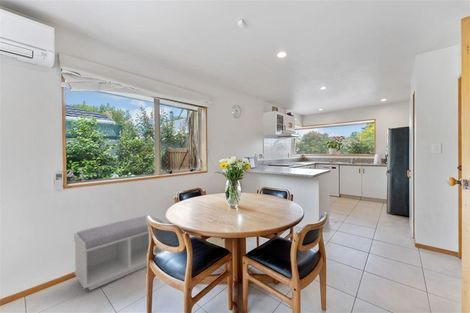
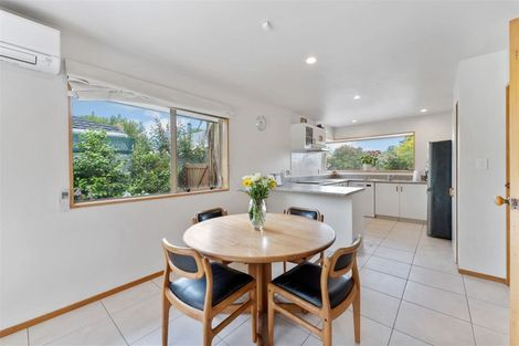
- bench (123, 246)
